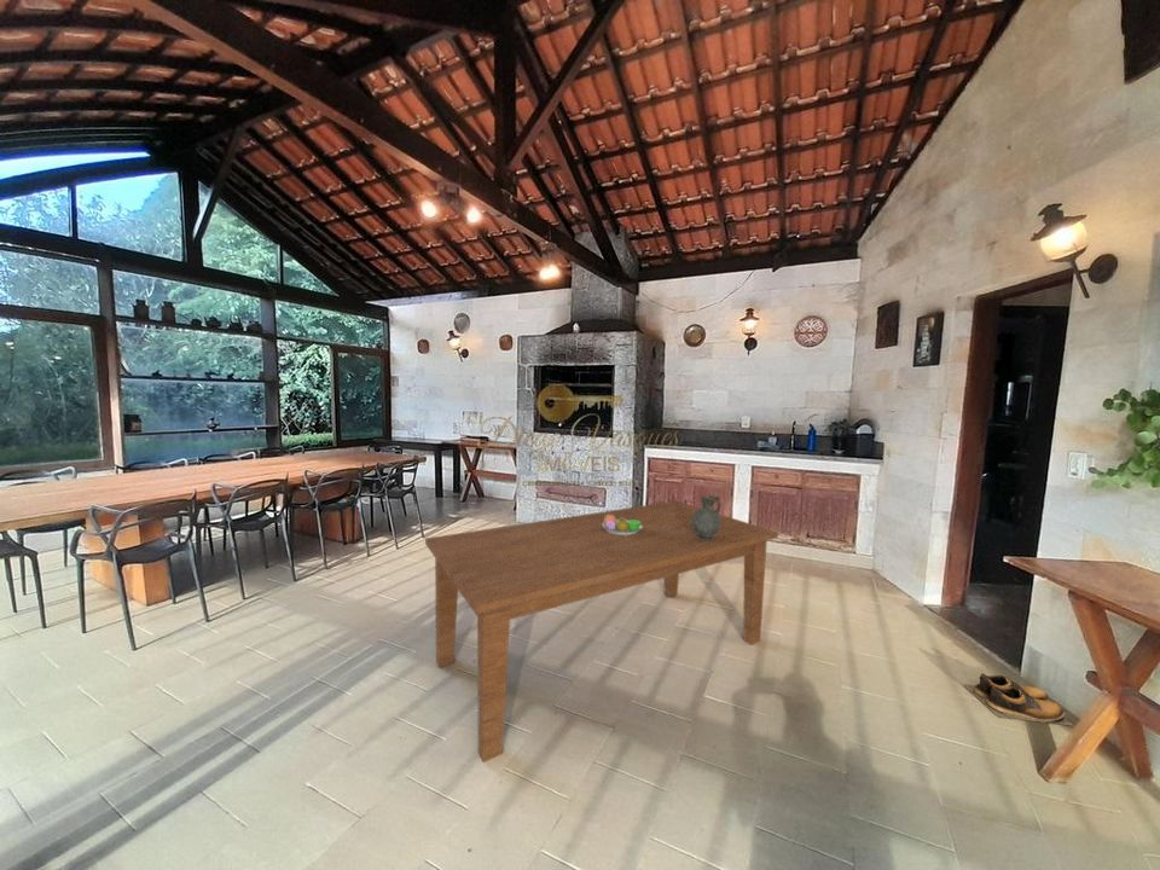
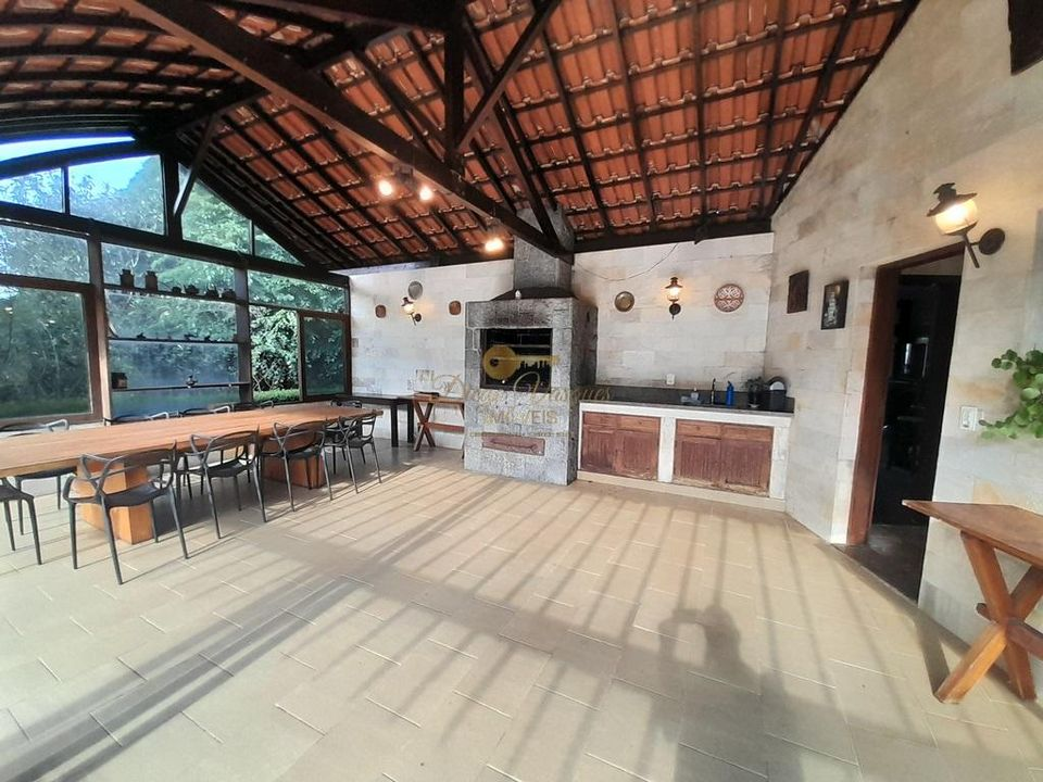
- pitcher (707, 516)
- shoes (1015, 694)
- dining table (608, 592)
- fruit bowl (622, 521)
